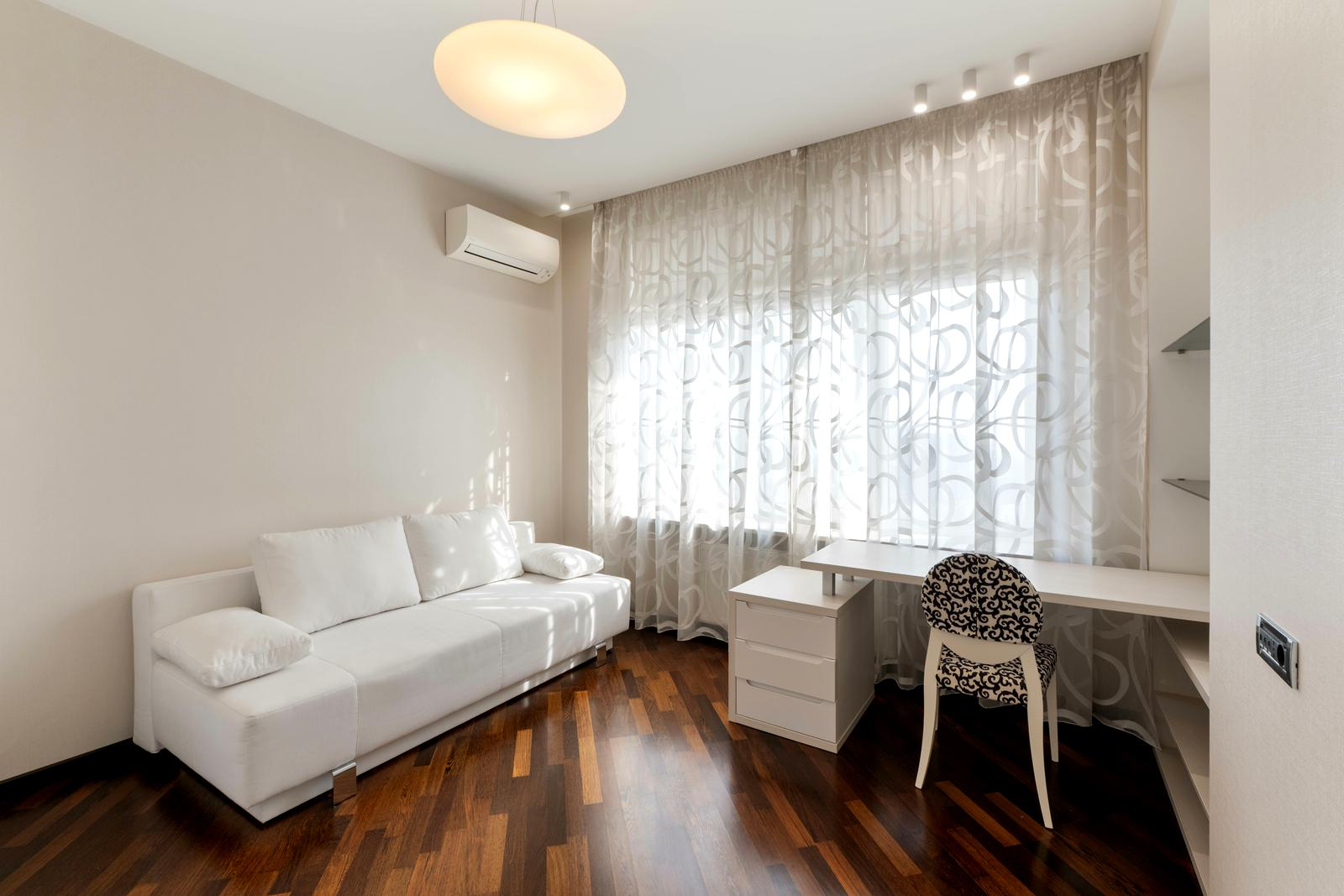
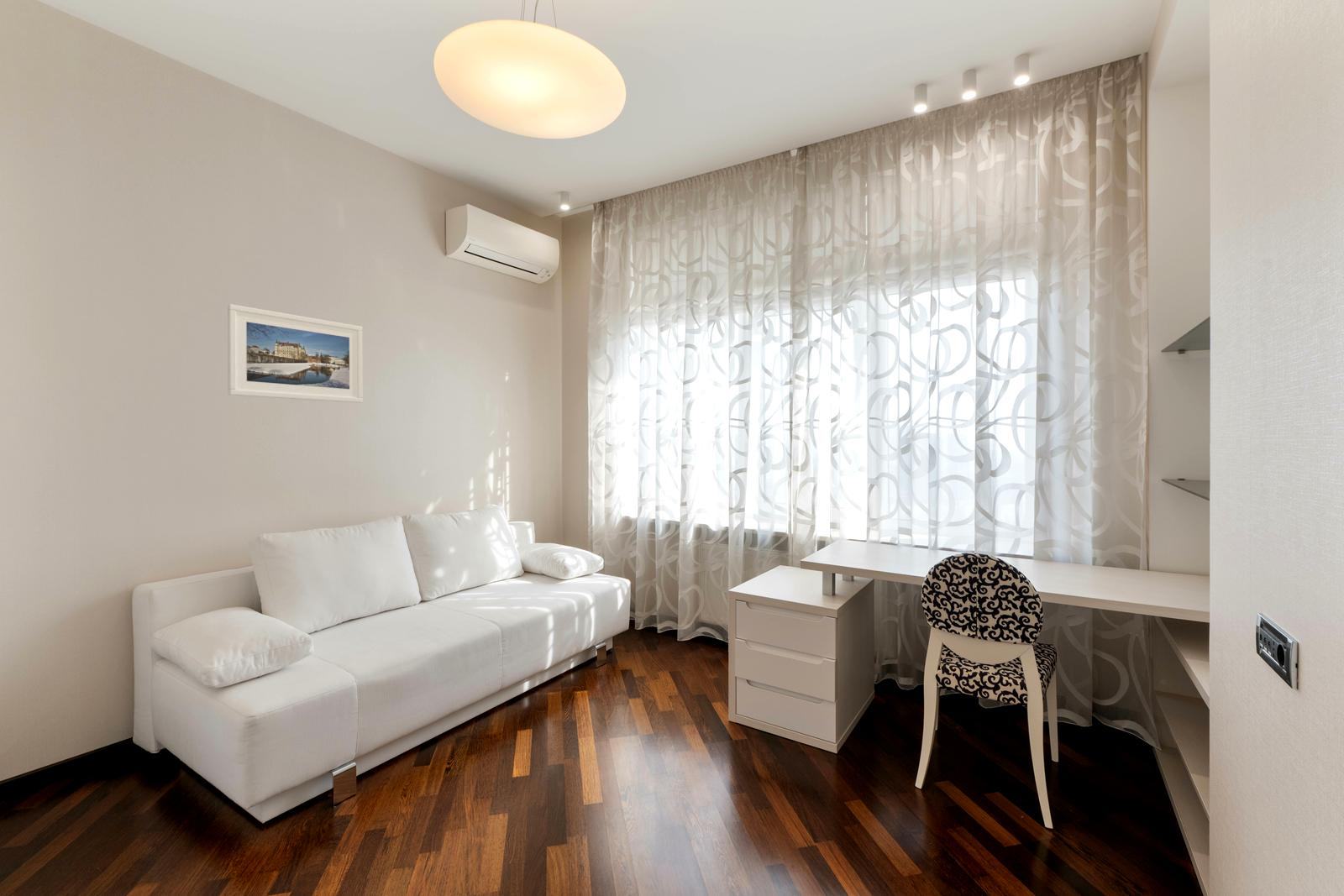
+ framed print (301, 358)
